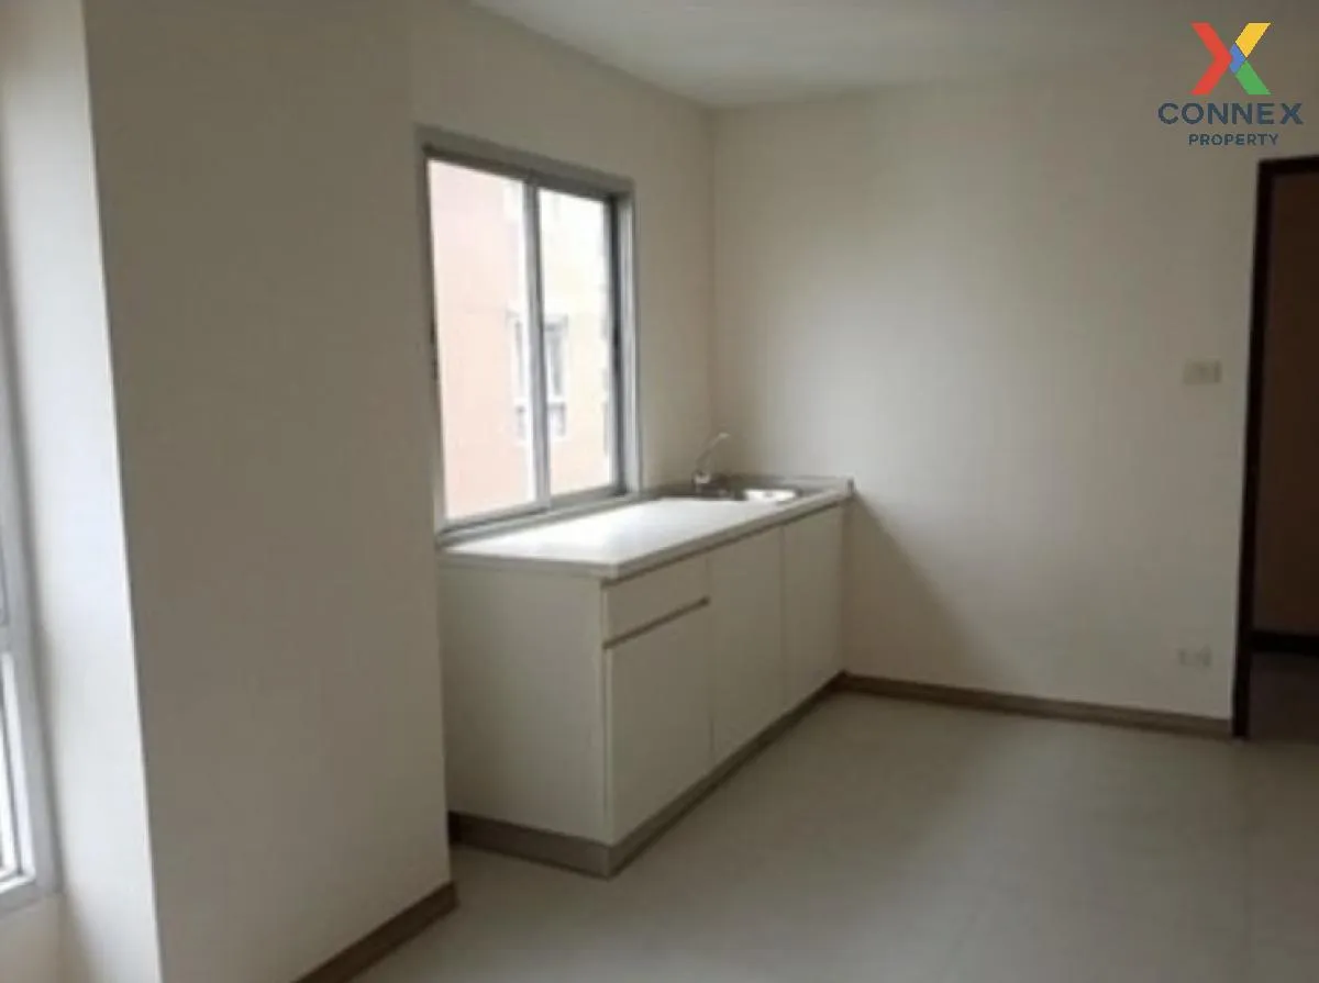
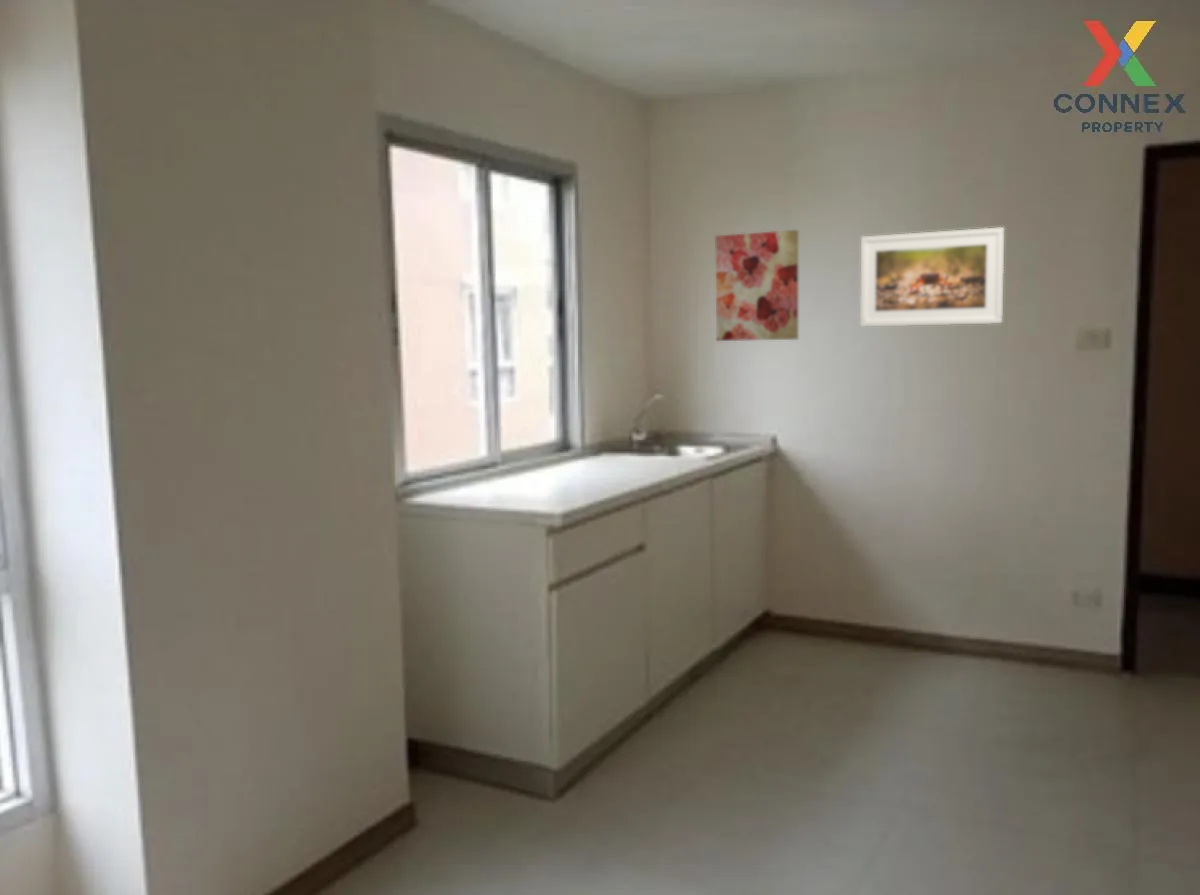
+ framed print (929, 278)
+ wall art (756, 286)
